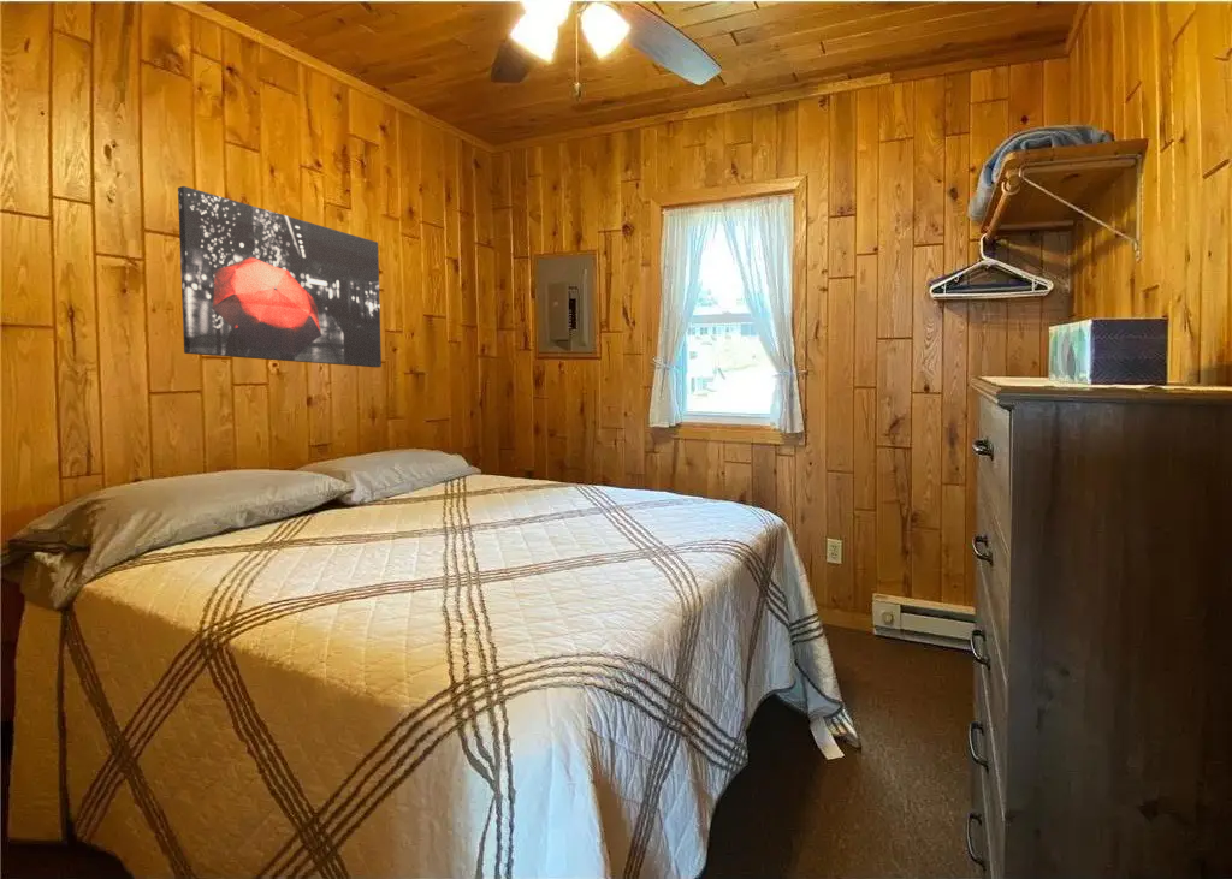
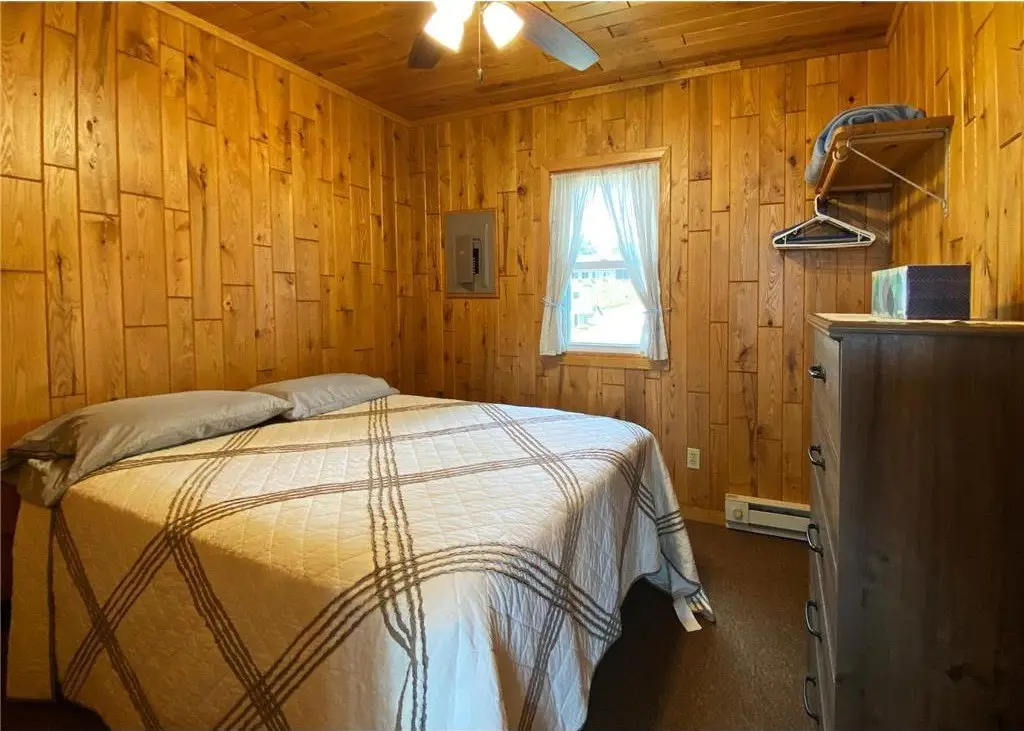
- wall art (294, 290)
